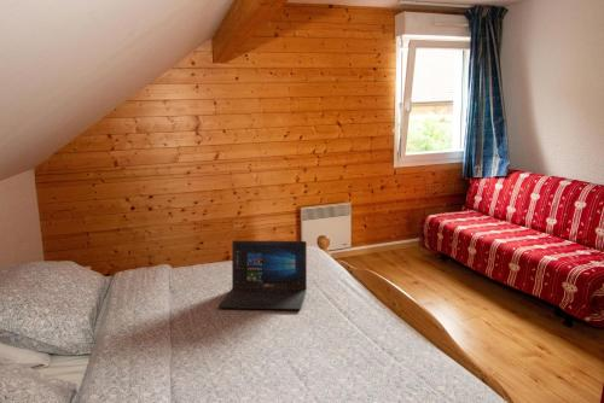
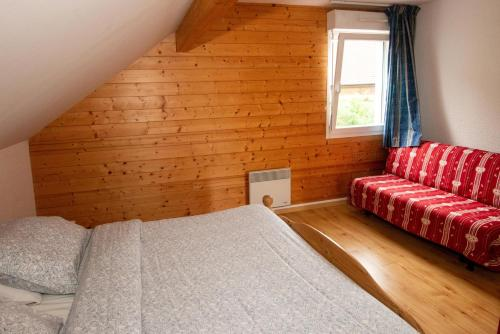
- laptop (263, 273)
